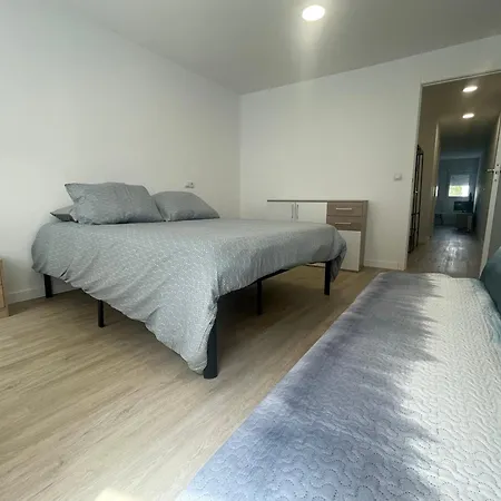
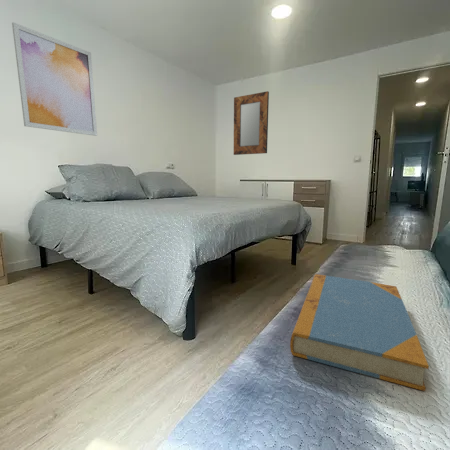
+ wall art (60, 86)
+ home mirror (250, 124)
+ book (352, 314)
